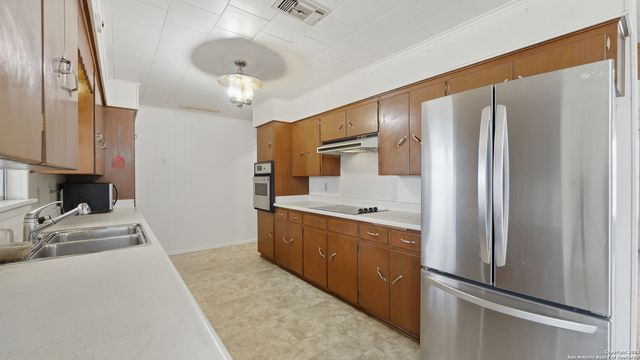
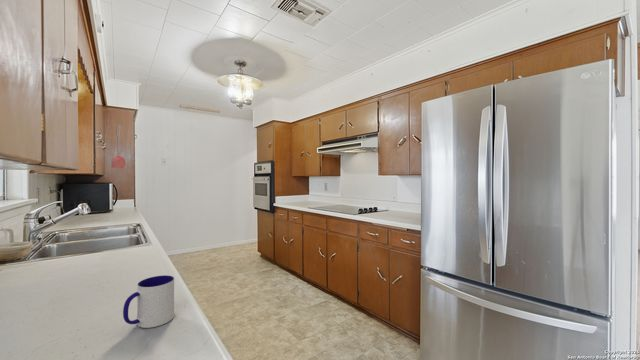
+ mug (149, 302)
